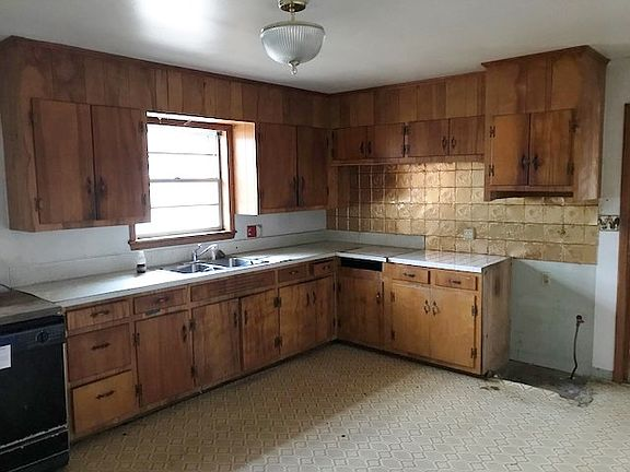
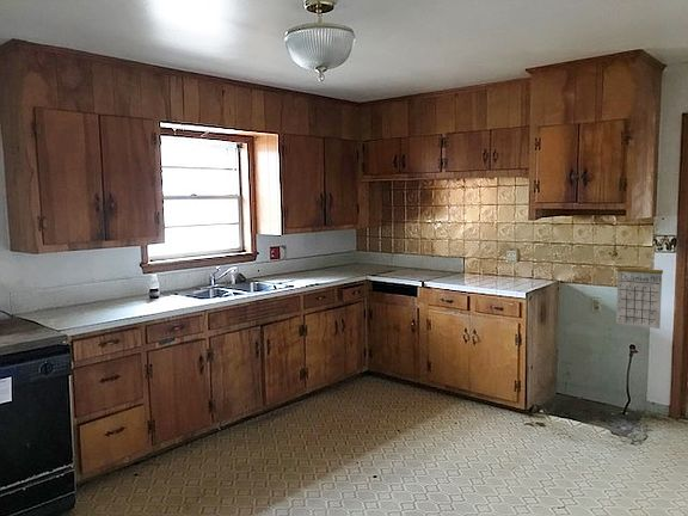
+ calendar (638, 290)
